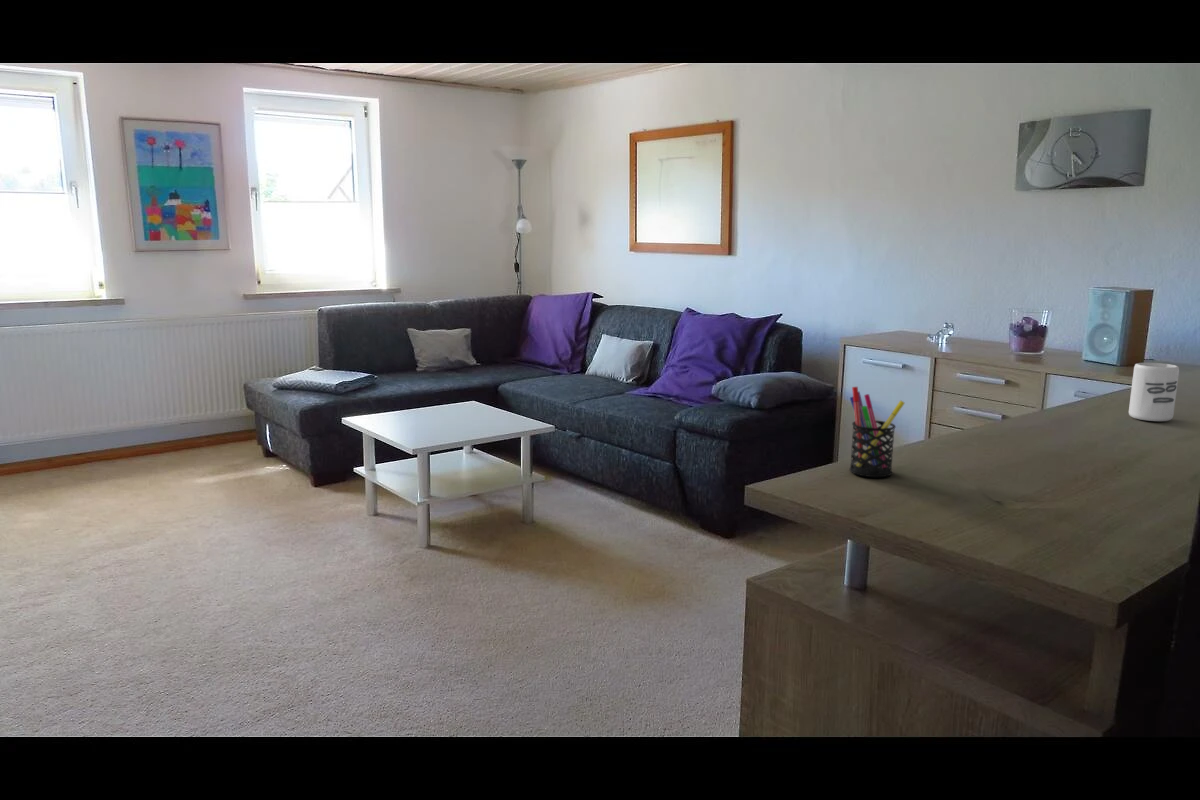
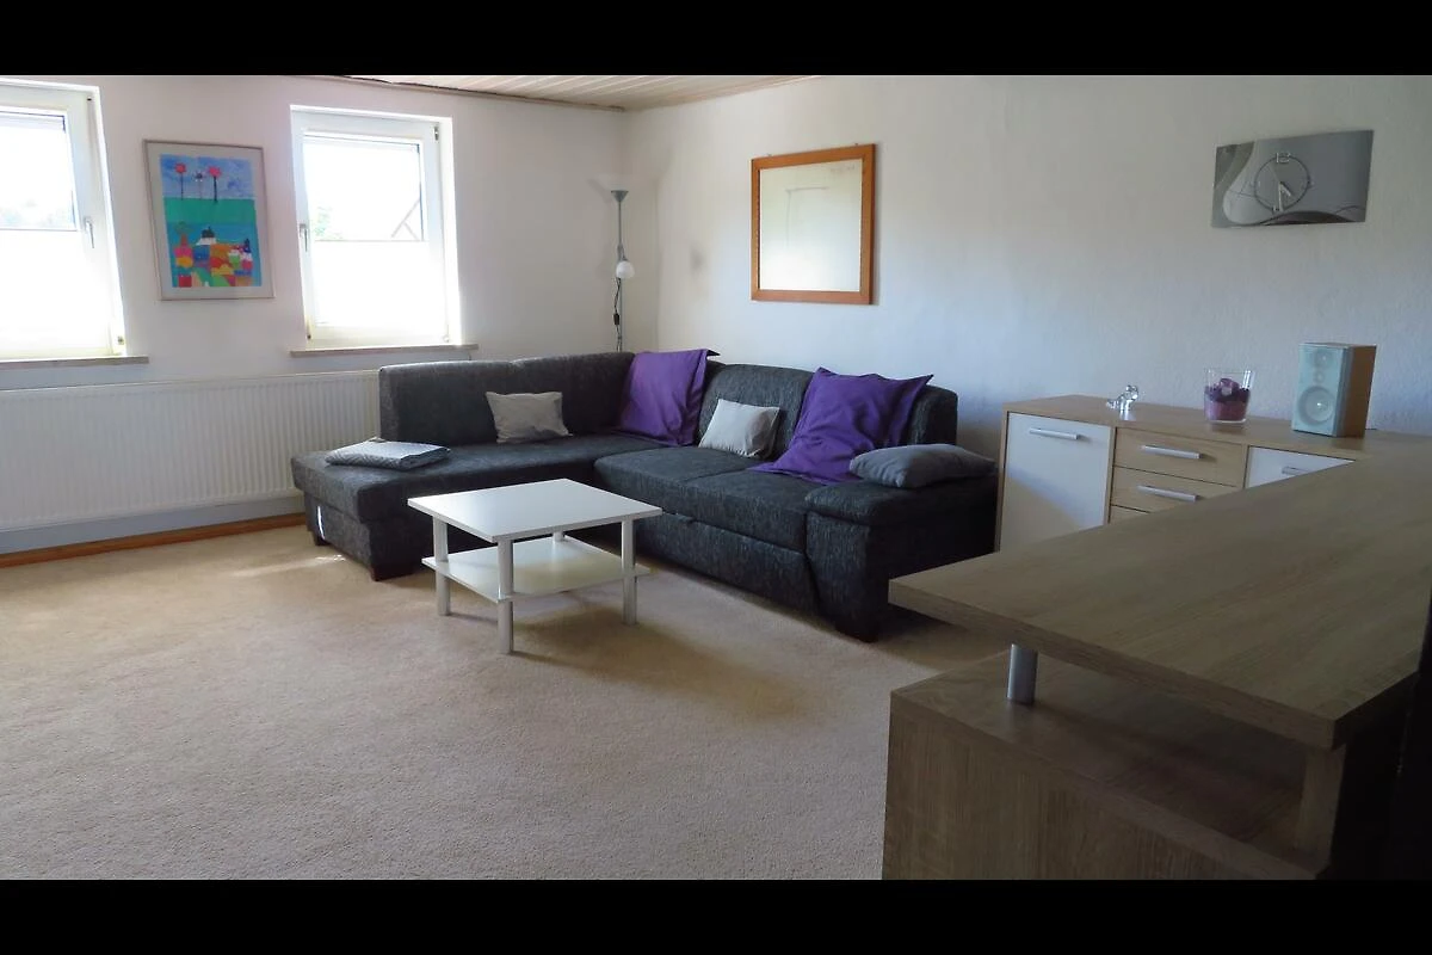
- pen holder (869, 431)
- cup (1153, 391)
